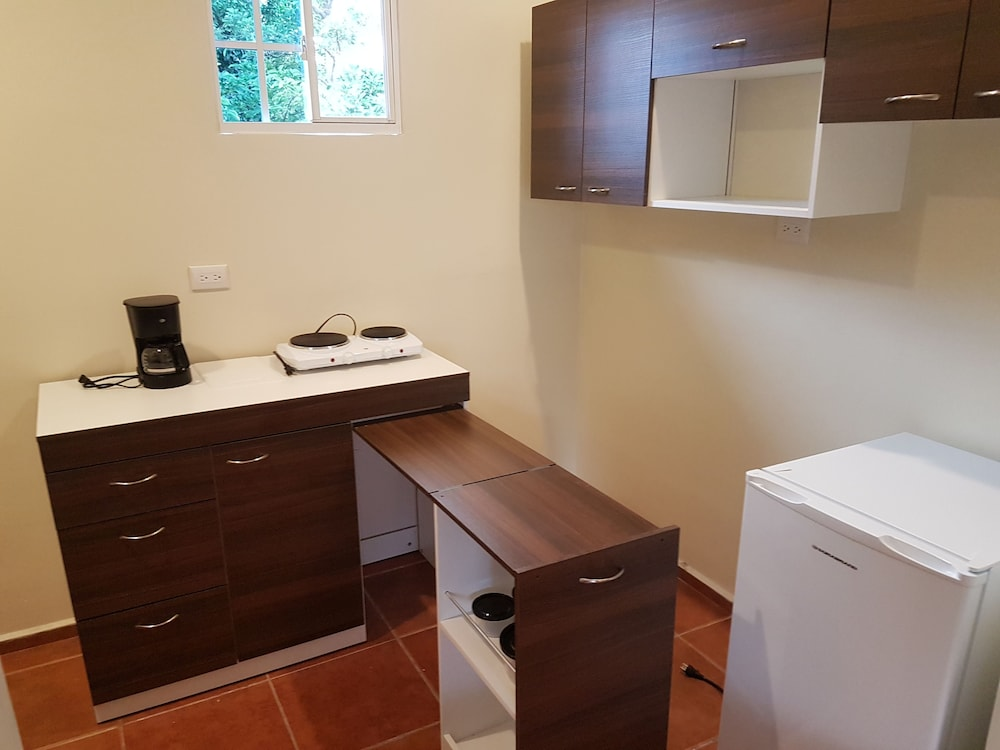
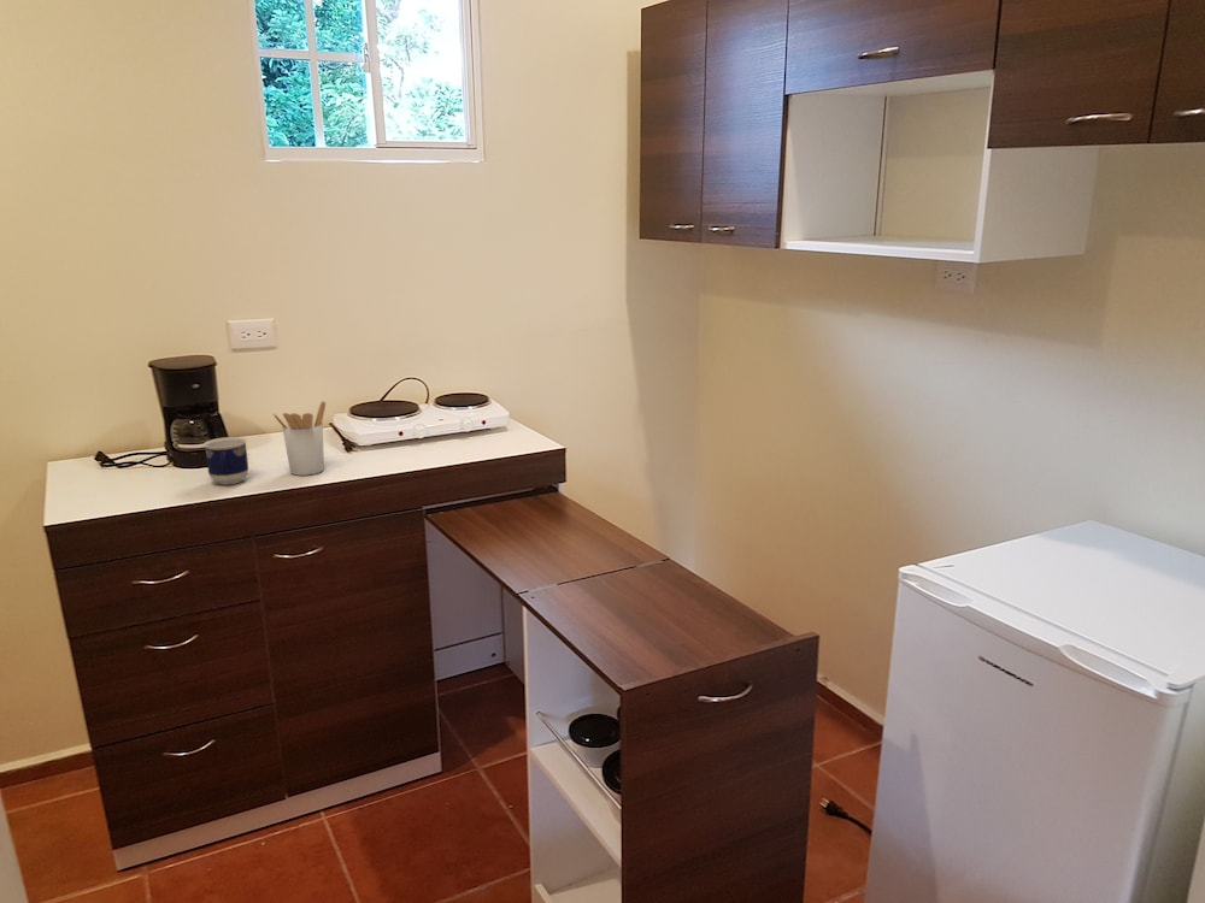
+ utensil holder (302, 438)
+ cup (227, 462)
